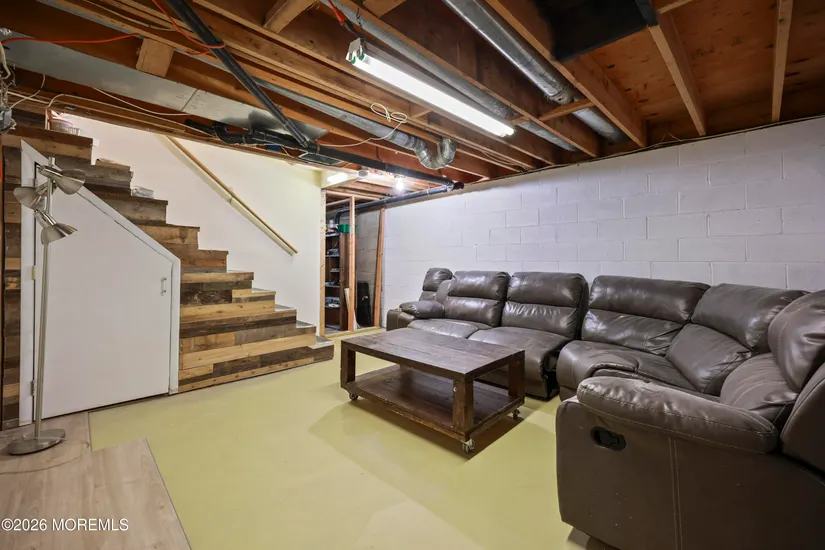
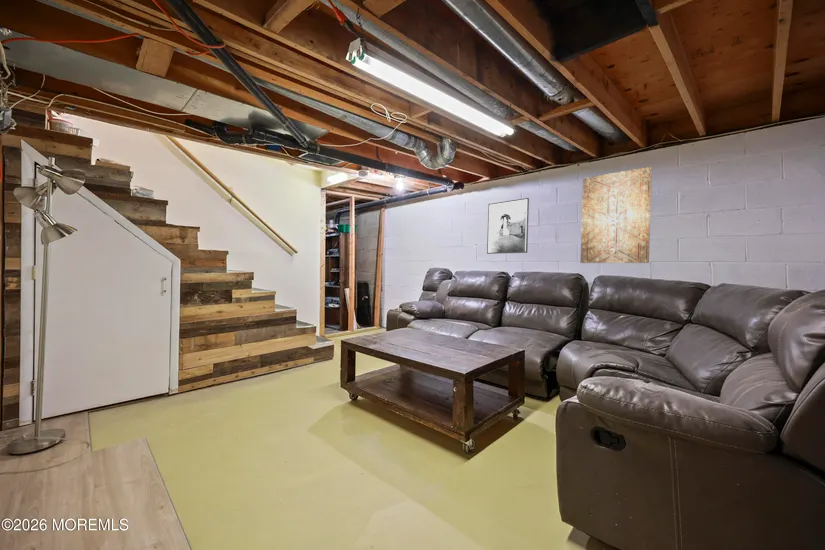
+ wall art (614, 218)
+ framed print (506, 227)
